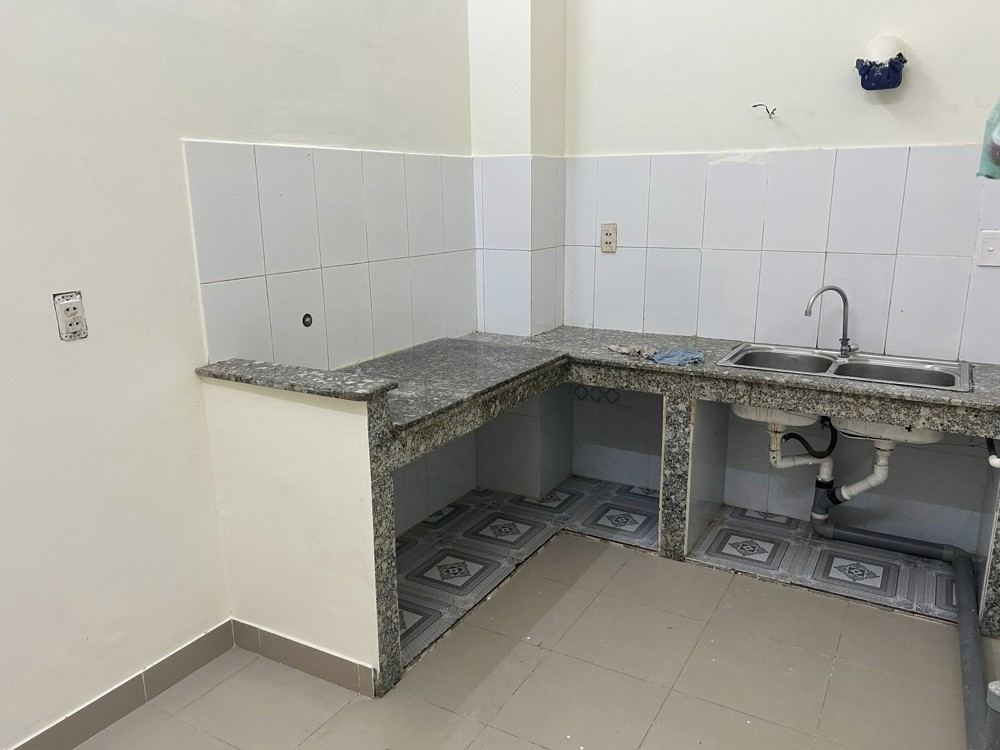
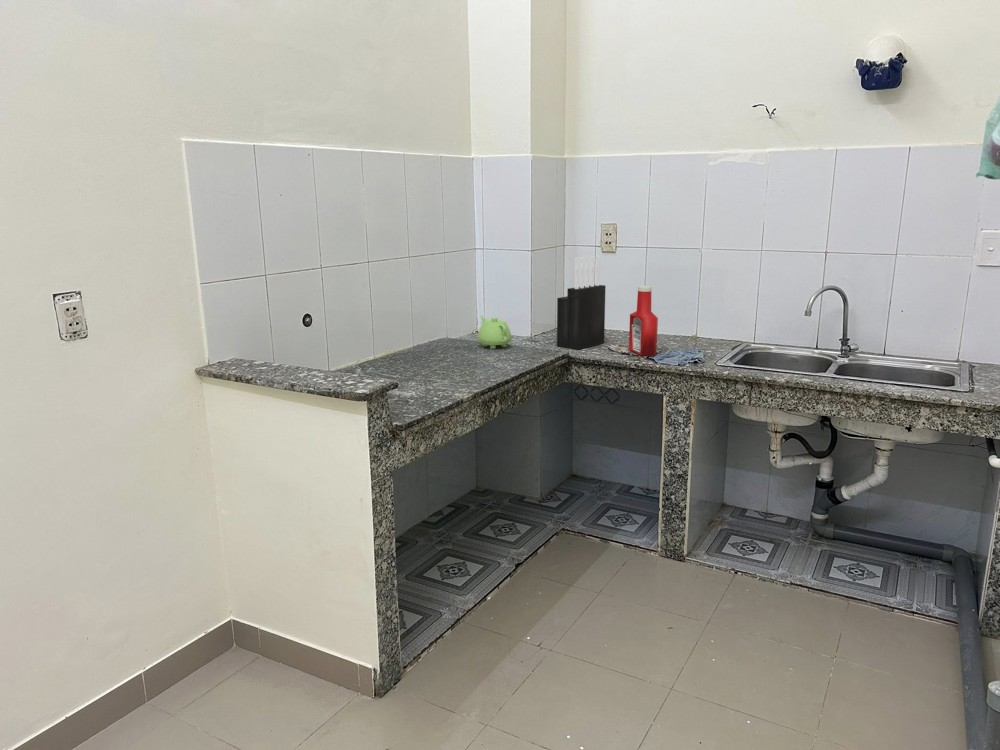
+ teapot (493, 331)
+ knife block (579, 300)
+ soap bottle (643, 319)
